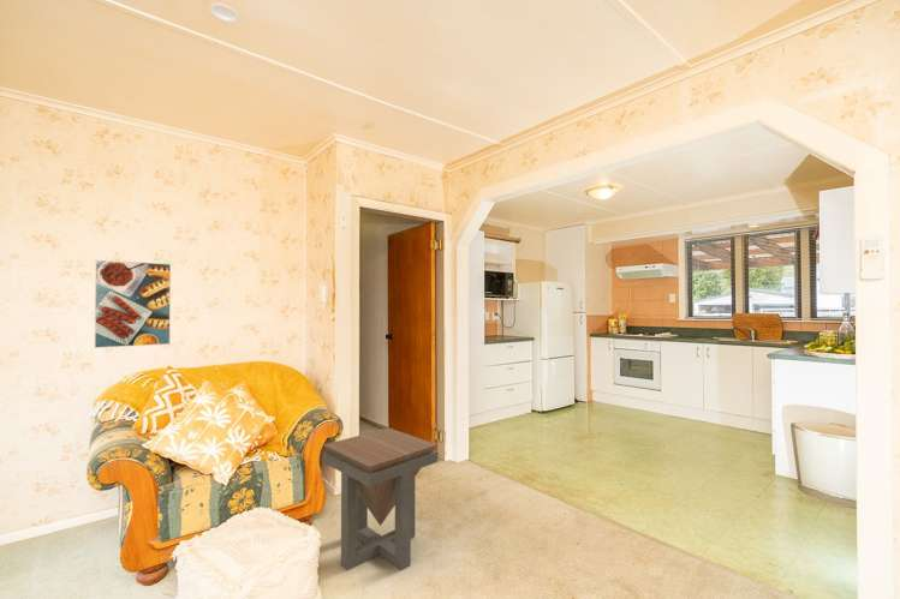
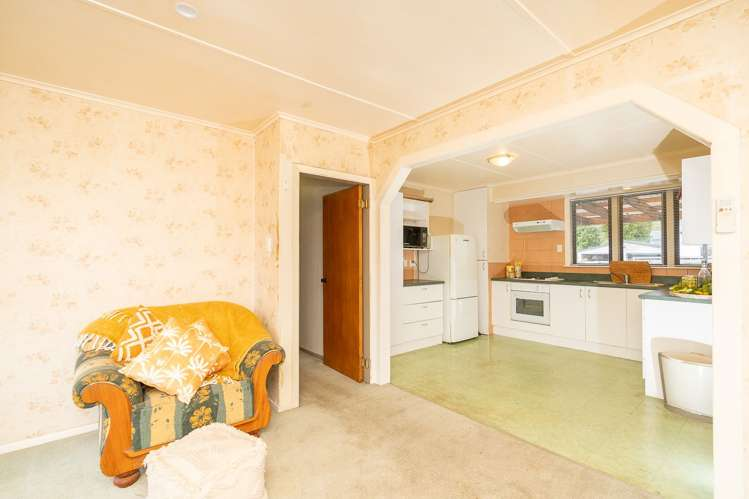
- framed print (133, 304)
- side table (380, 497)
